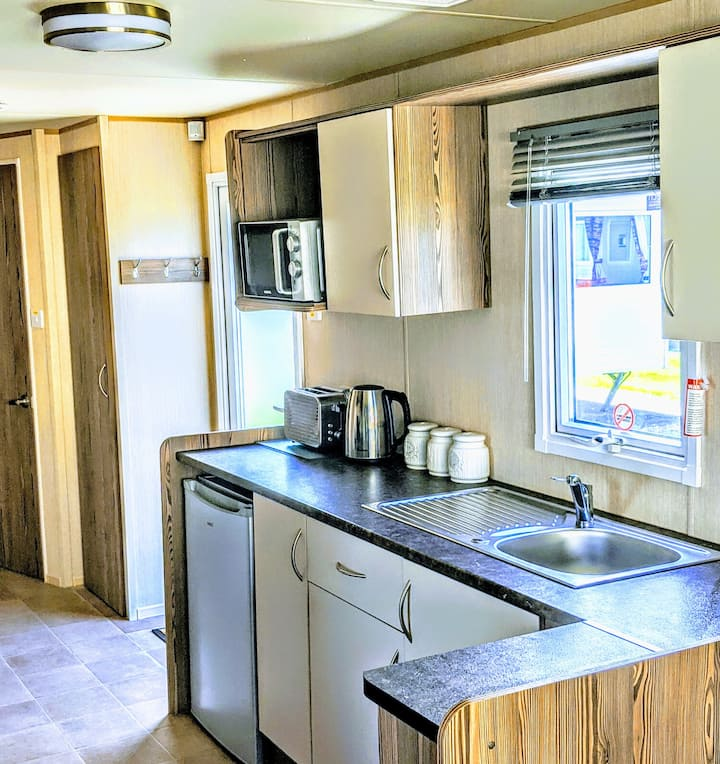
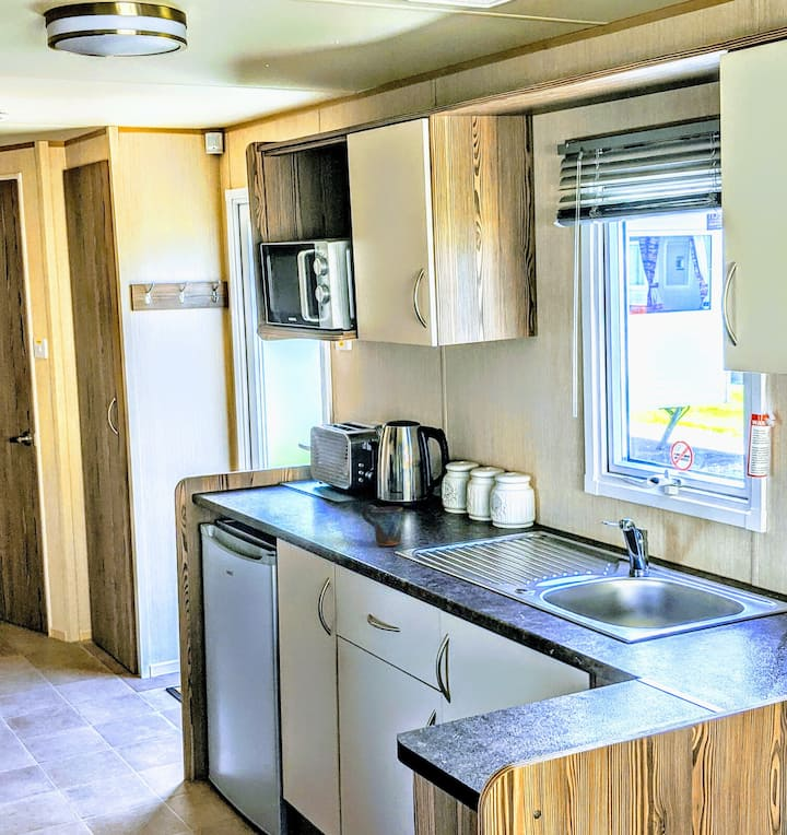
+ mug (384, 524)
